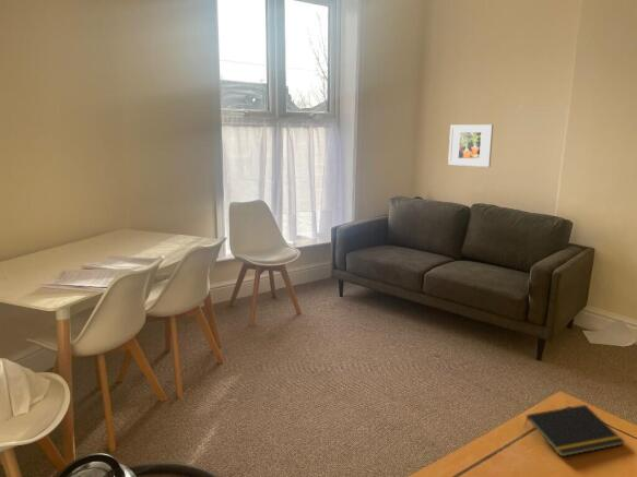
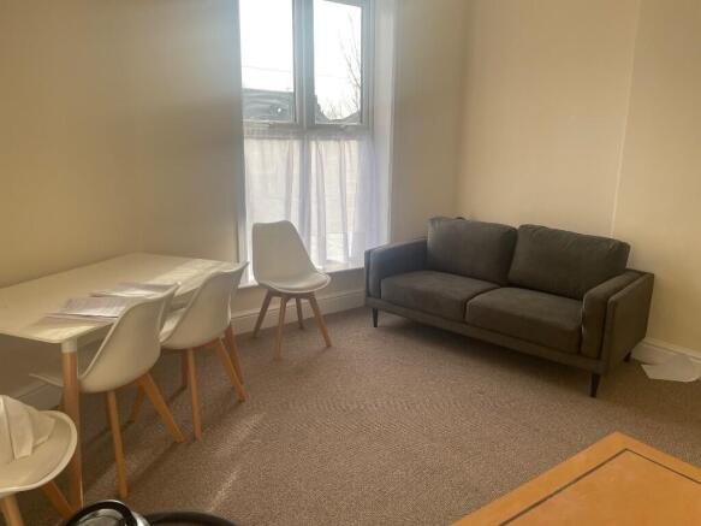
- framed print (470, 145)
- notepad (574, 429)
